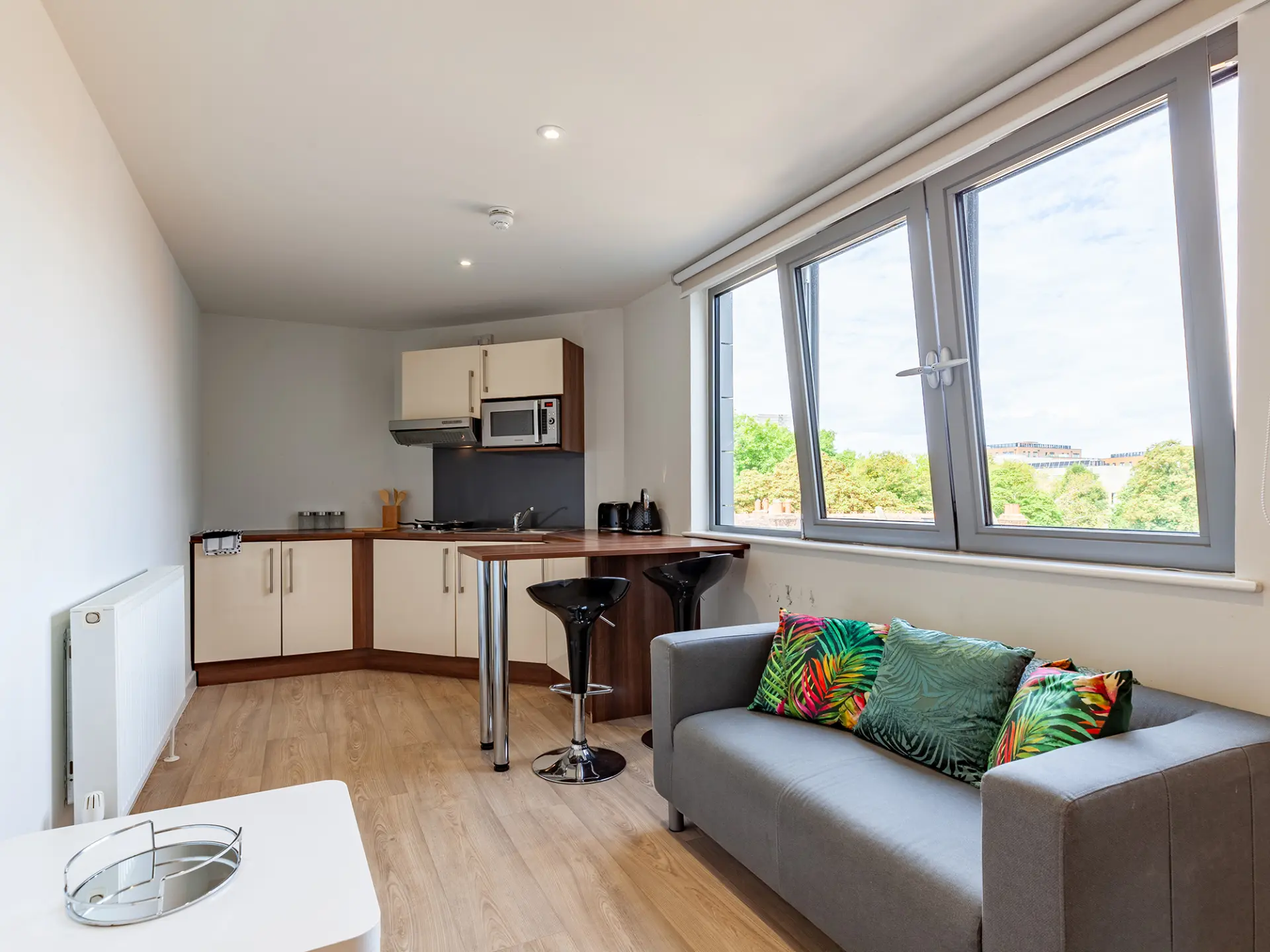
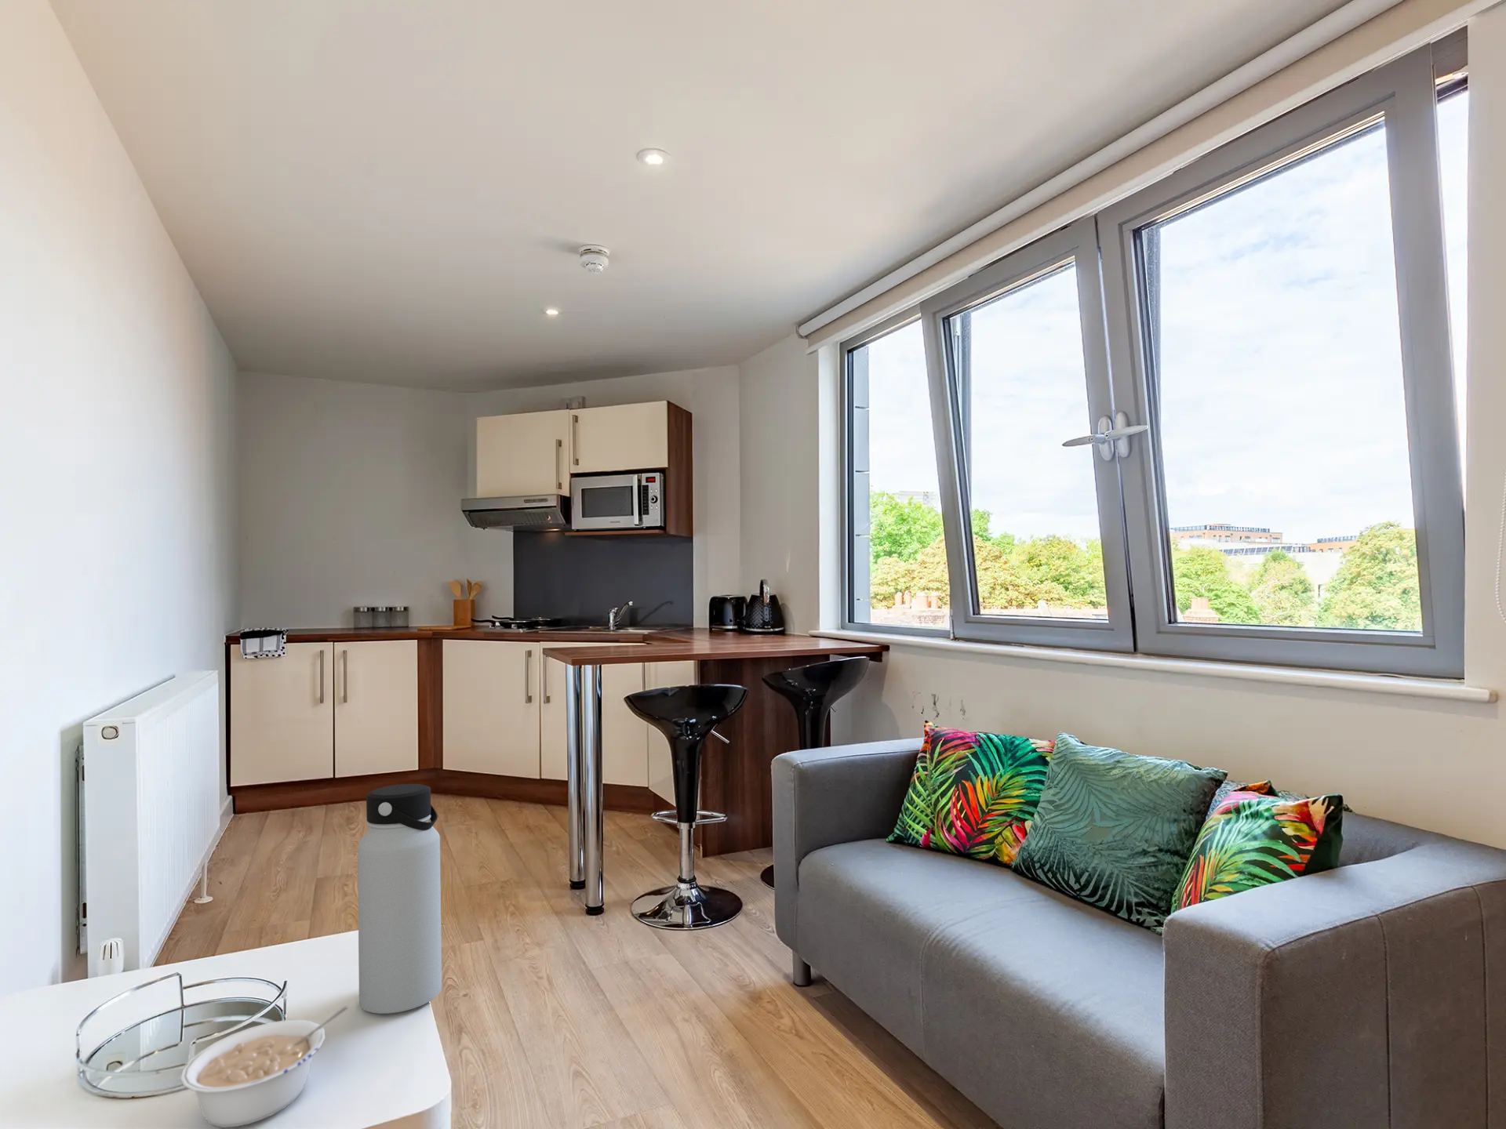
+ legume (260, 1067)
+ water bottle (400, 892)
